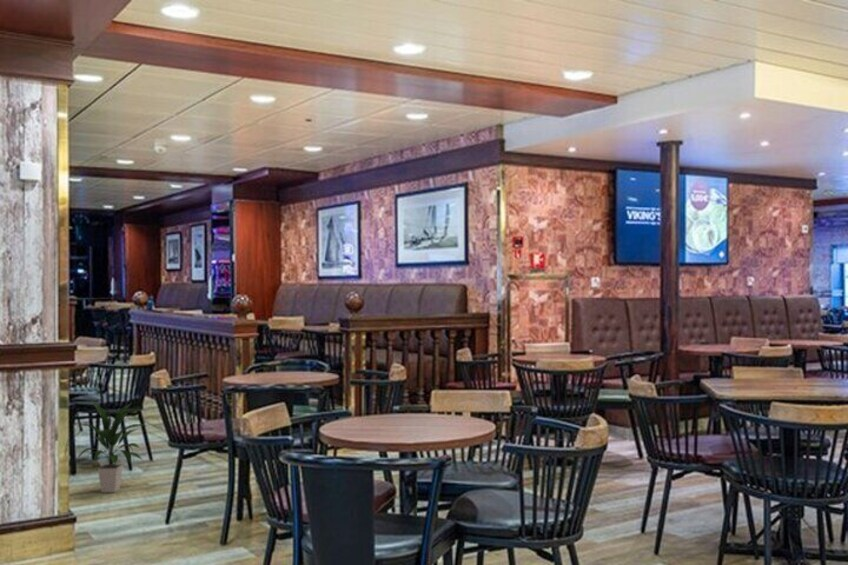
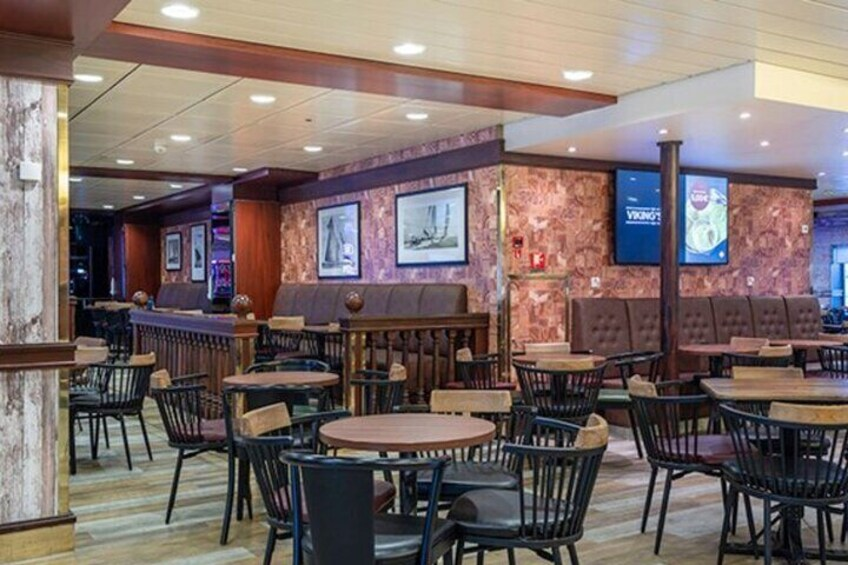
- indoor plant (113, 444)
